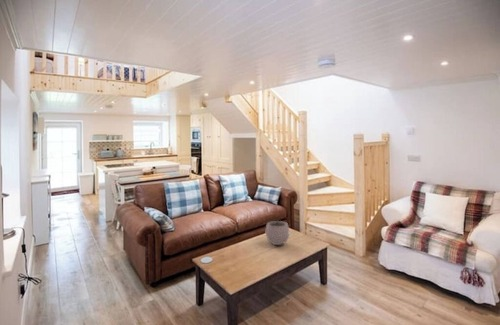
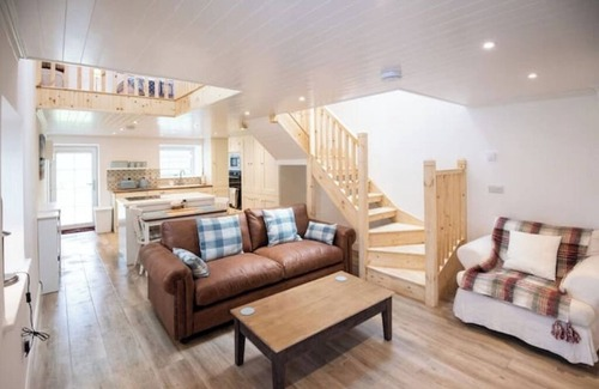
- plant pot (277, 229)
